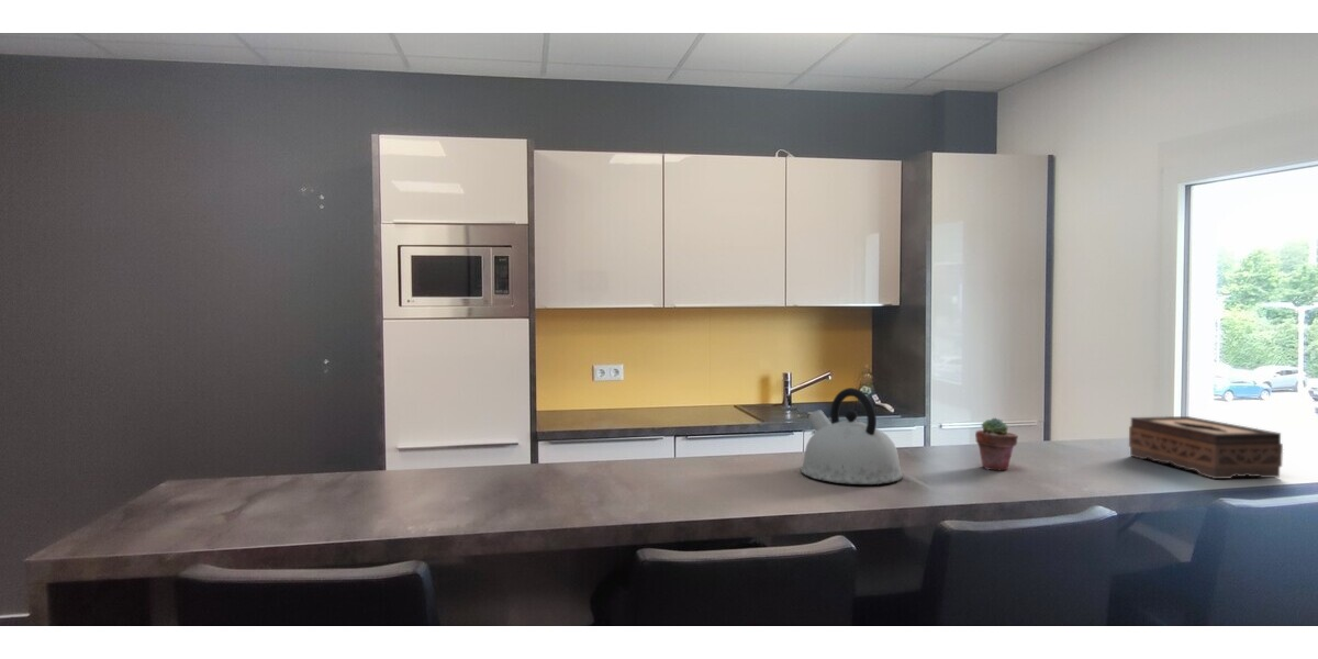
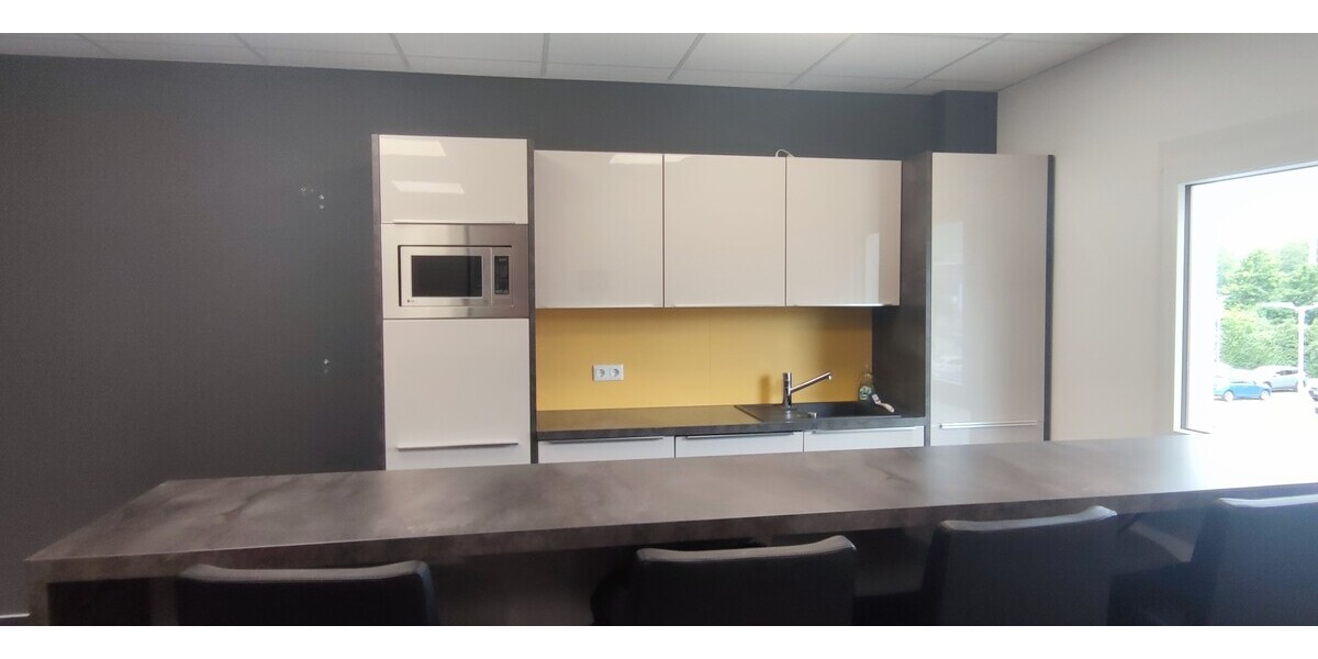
- tissue box (1199, 445)
- kettle (847, 429)
- potted succulent (995, 443)
